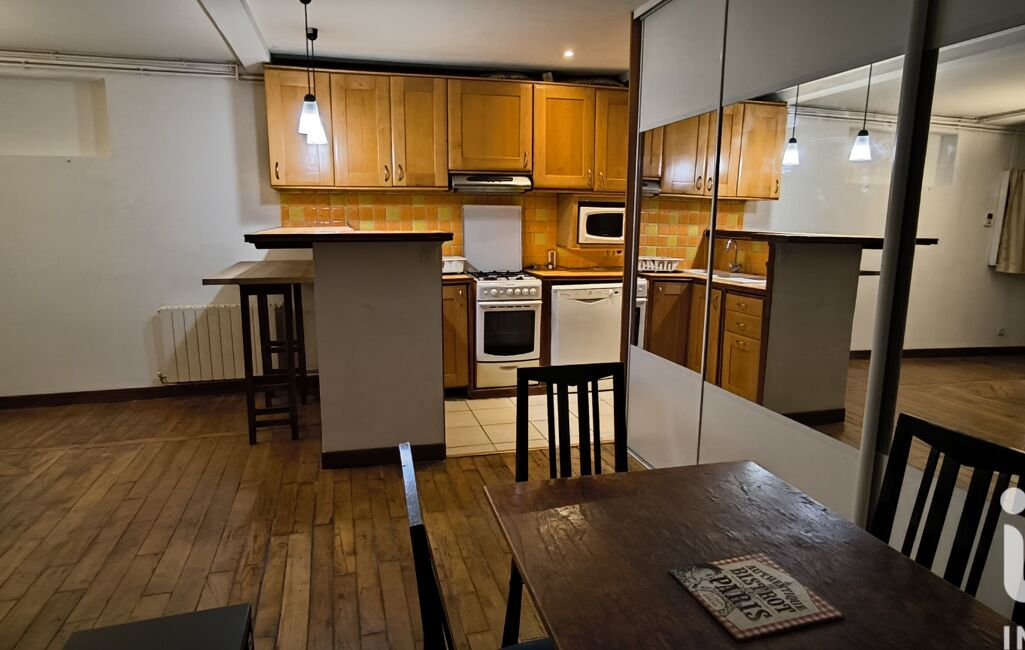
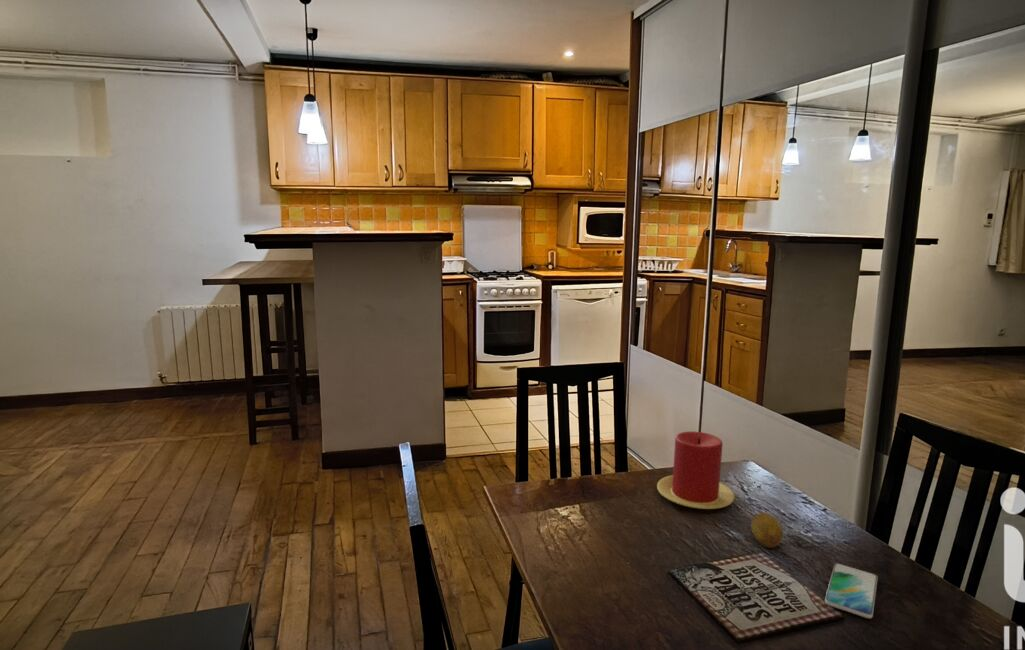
+ candle (696, 467)
+ smartphone (851, 588)
+ fruit (766, 529)
